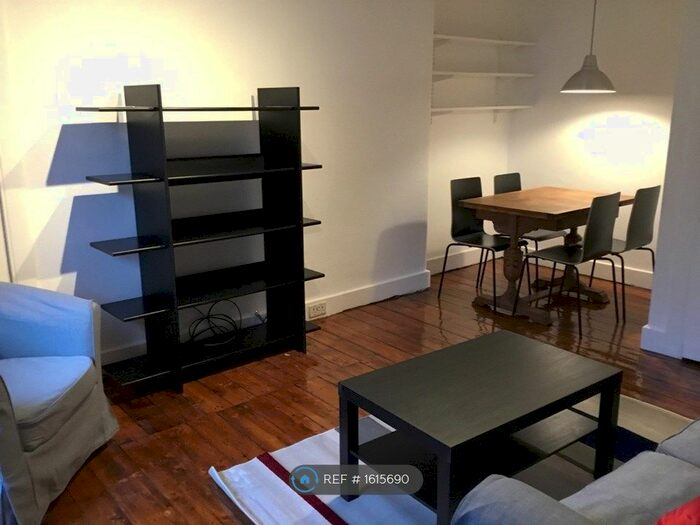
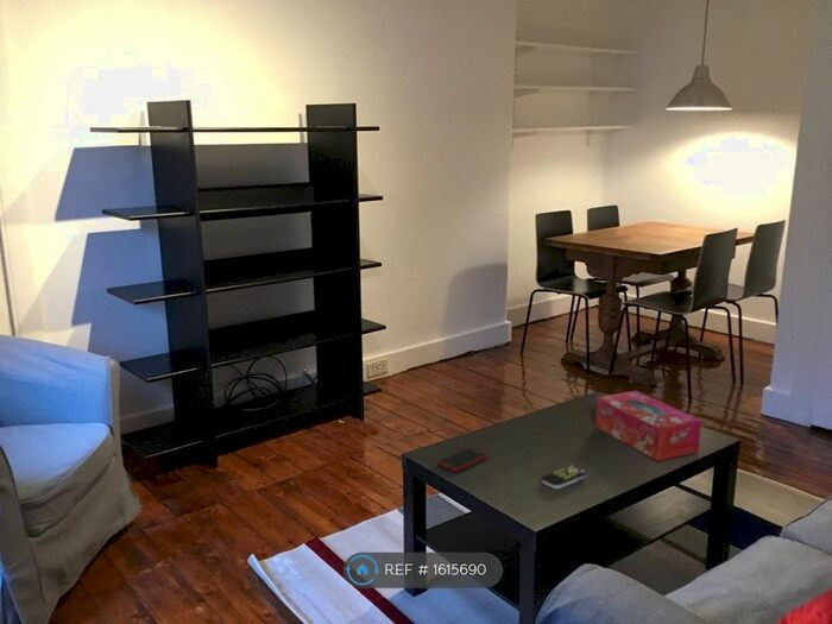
+ remote control (563, 477)
+ tissue box (645, 423)
+ cell phone (462, 459)
